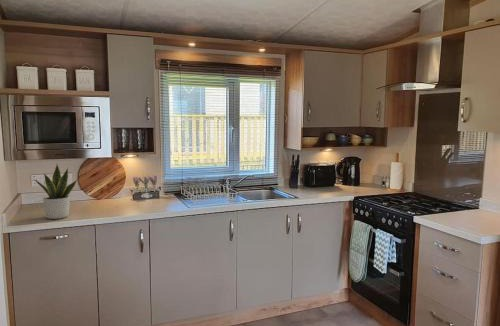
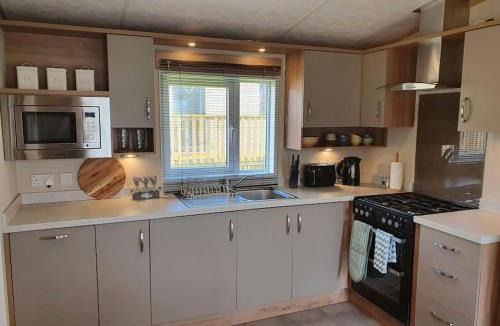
- potted plant (55, 190)
